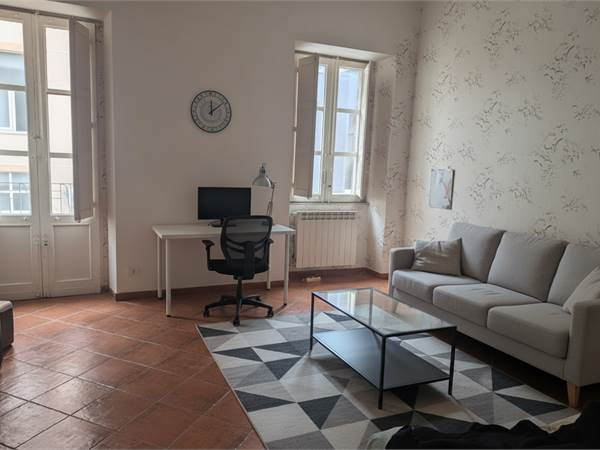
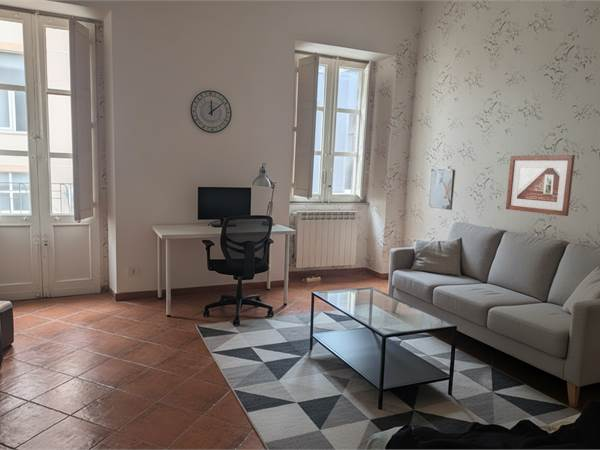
+ picture frame (537, 184)
